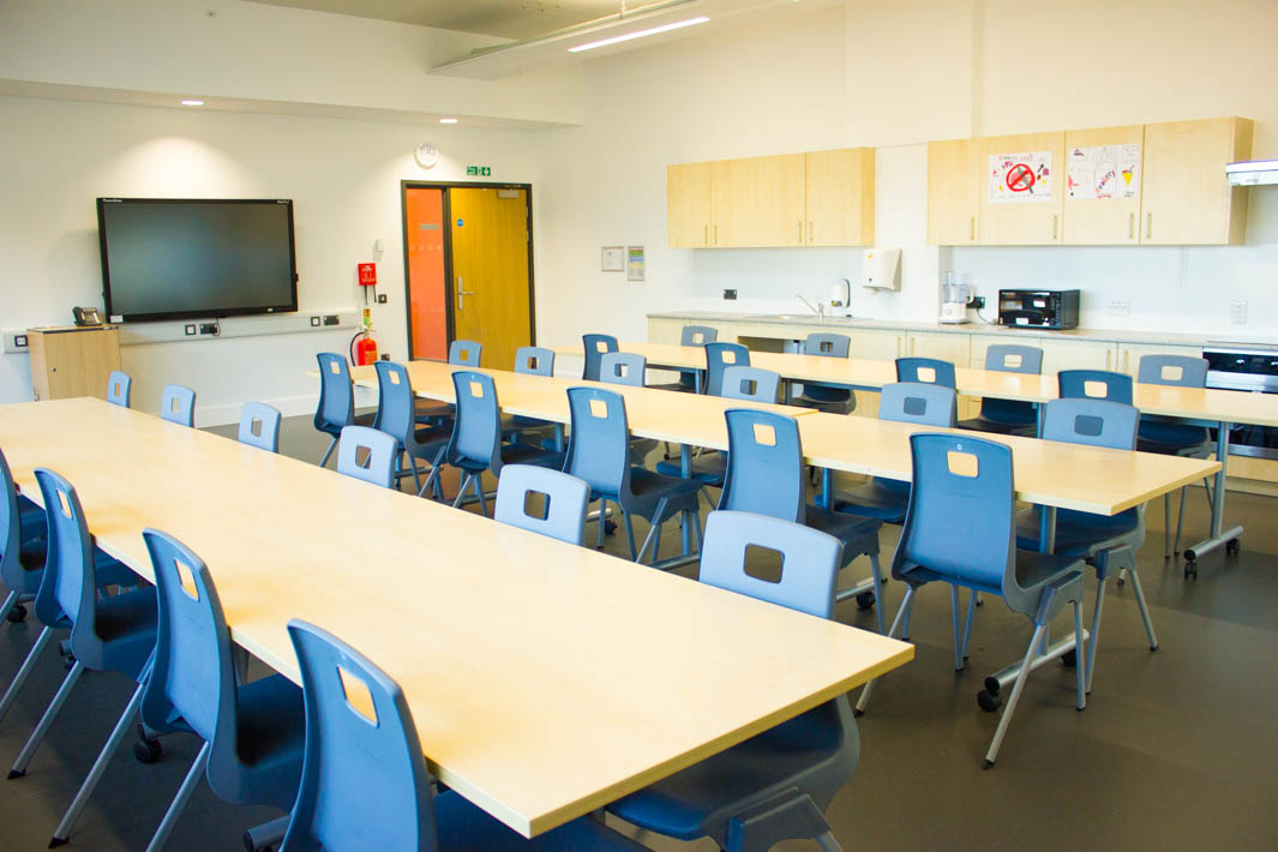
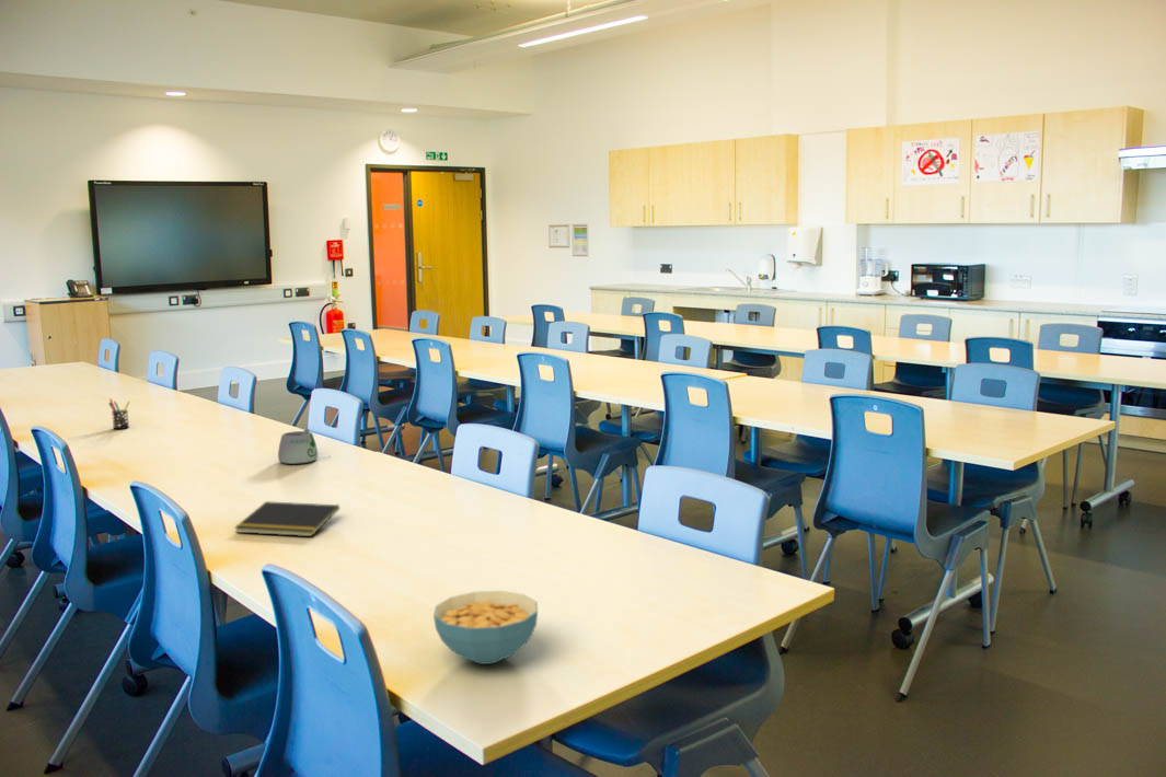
+ mug (303, 445)
+ cereal bowl (486, 633)
+ notepad (288, 518)
+ pen holder (118, 413)
